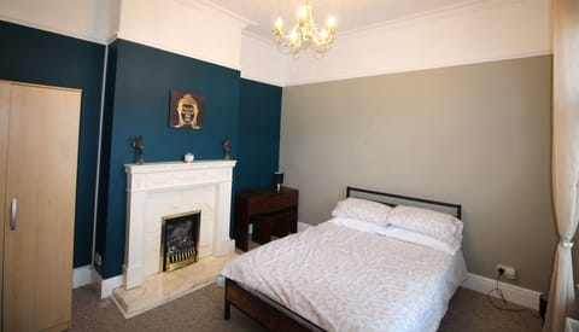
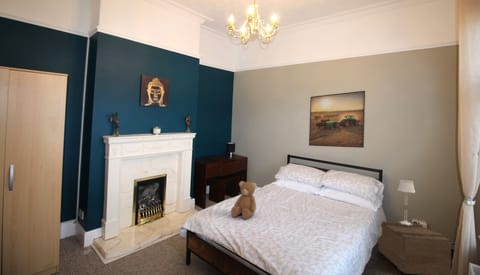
+ table lamp (405, 202)
+ teddy bear (245, 198)
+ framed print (335, 120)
+ wooden crate (410, 246)
